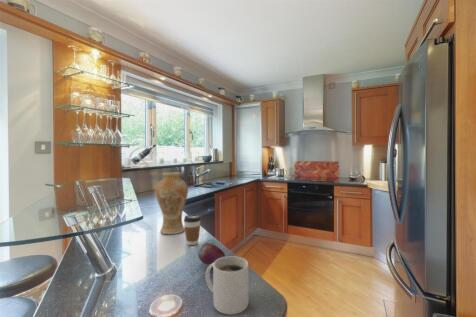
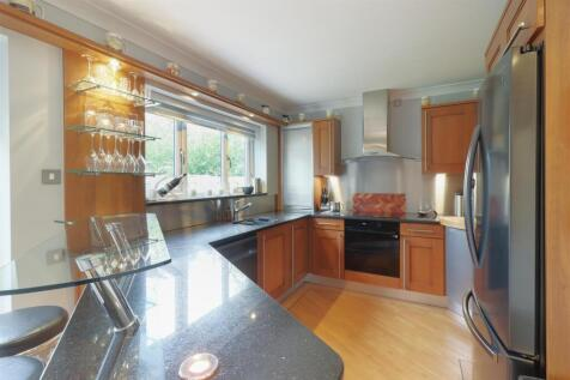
- apple (211, 255)
- coffee cup (192, 229)
- vase (172, 202)
- mug (228, 281)
